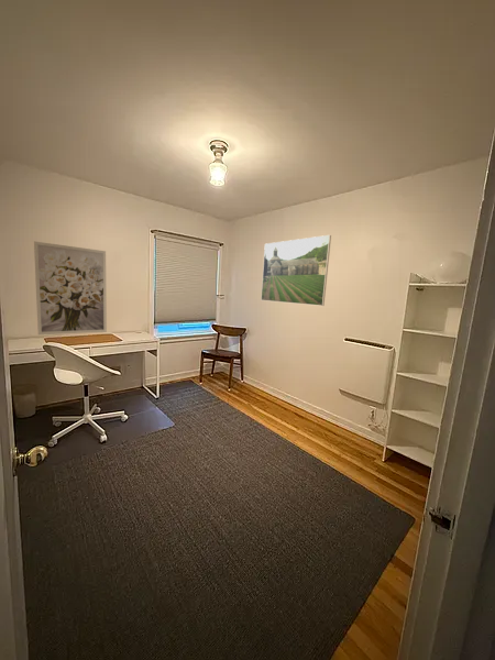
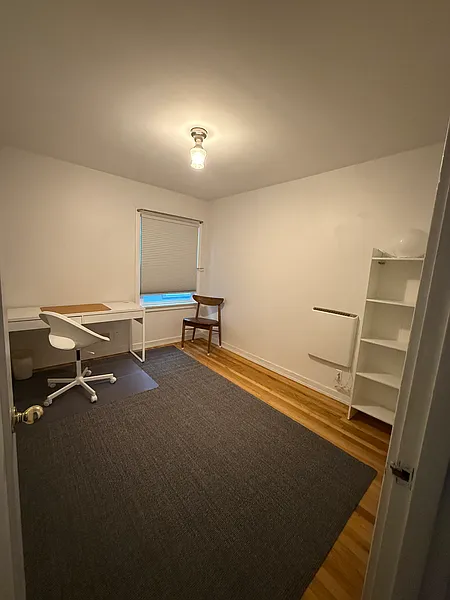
- wall art (73, 290)
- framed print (292, 272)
